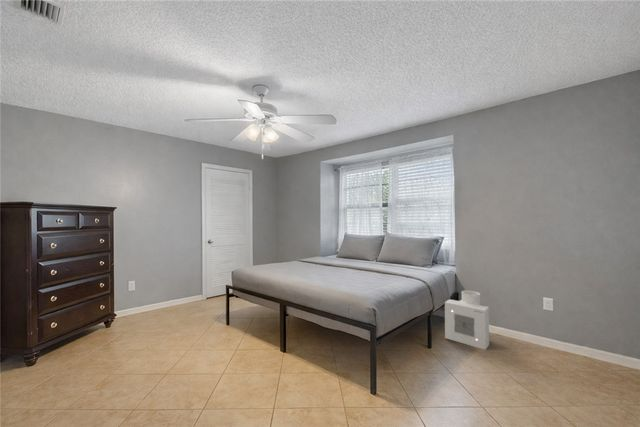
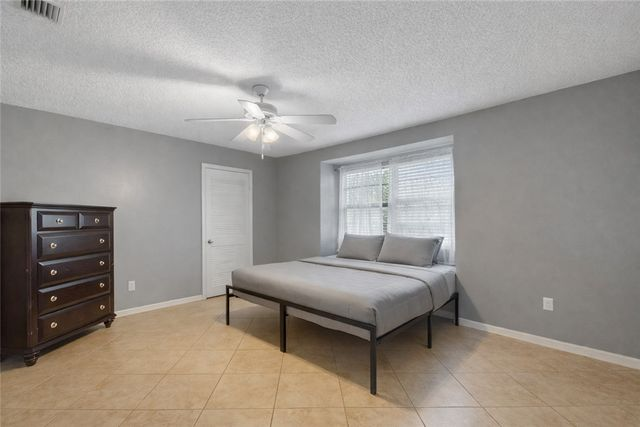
- air purifier (470, 315)
